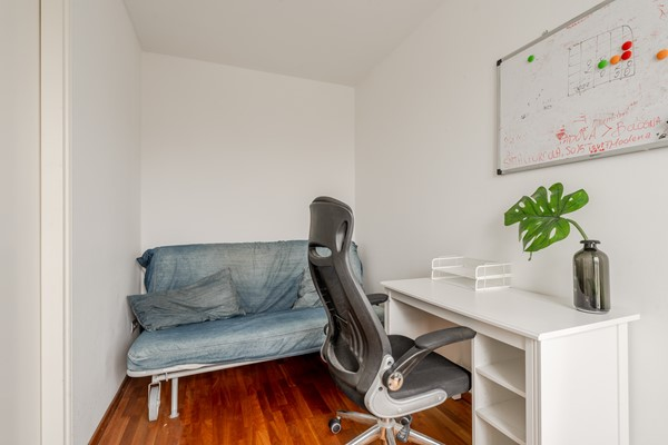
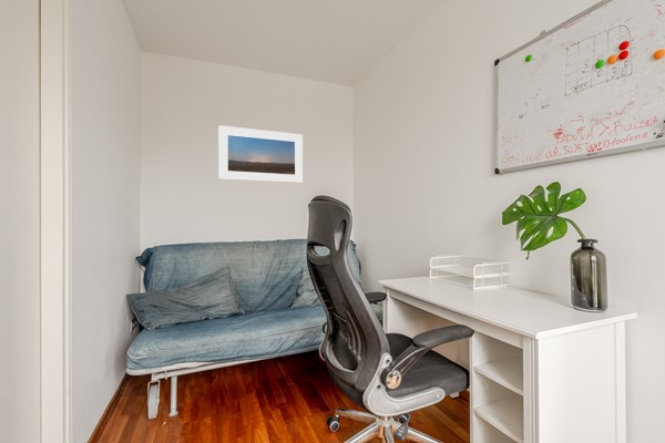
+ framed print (262, 155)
